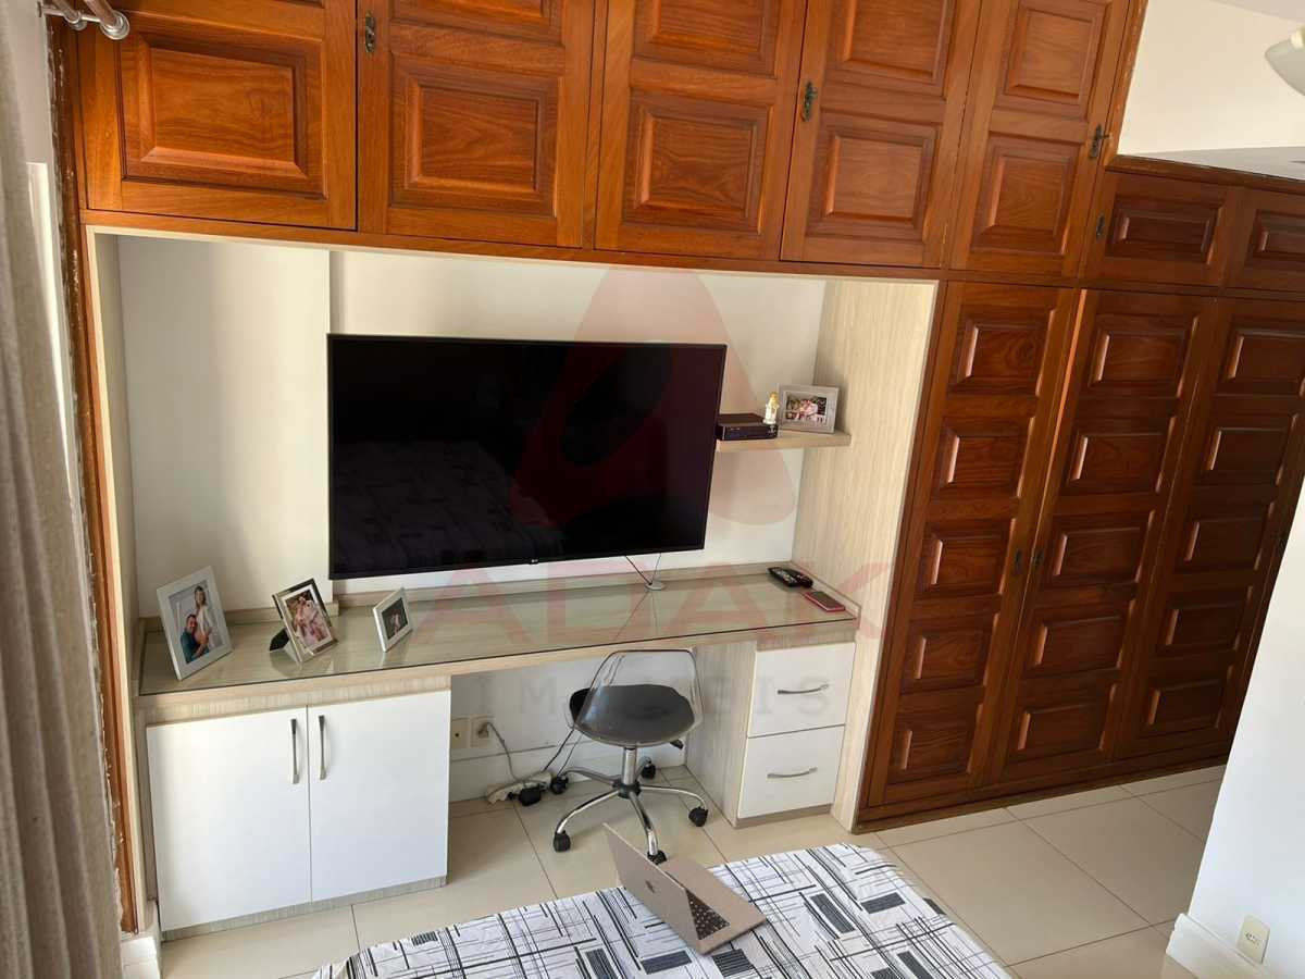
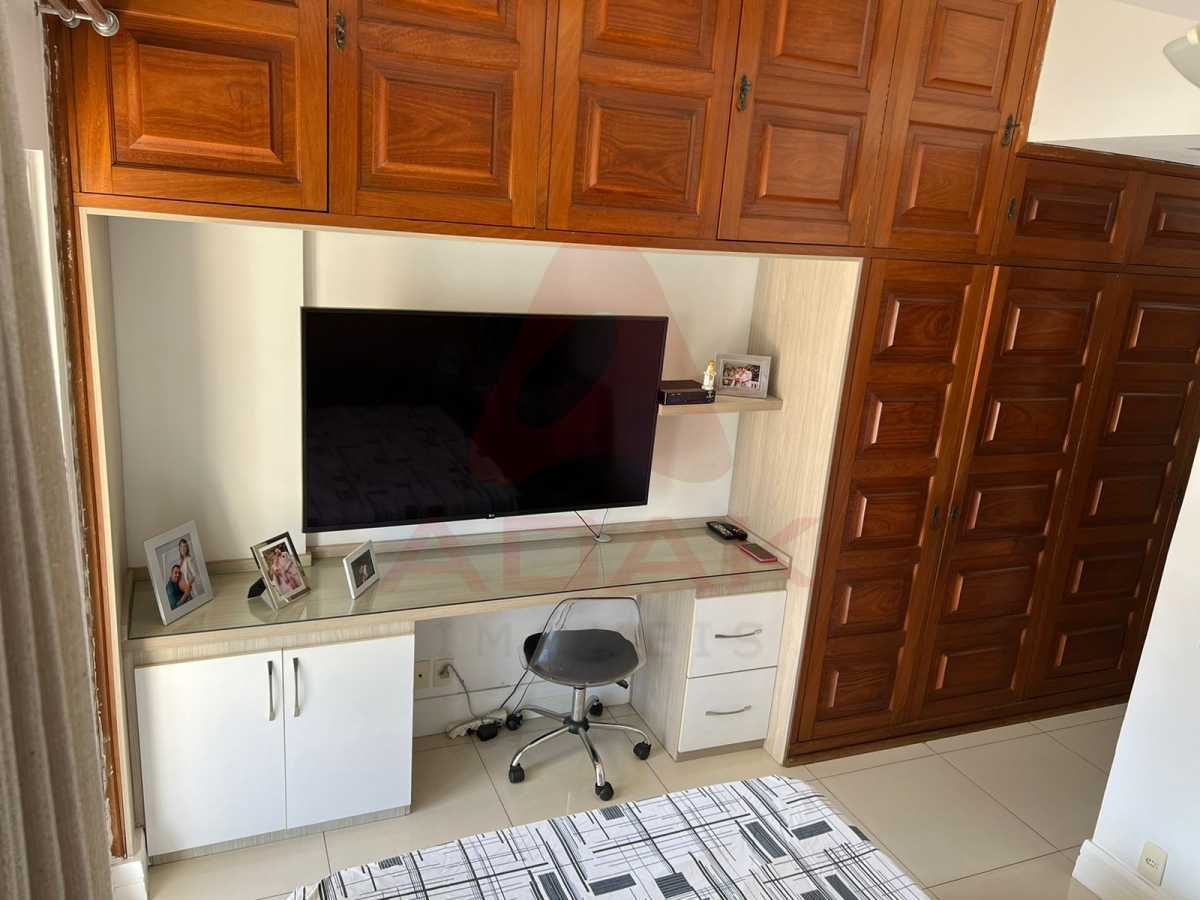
- laptop (684, 871)
